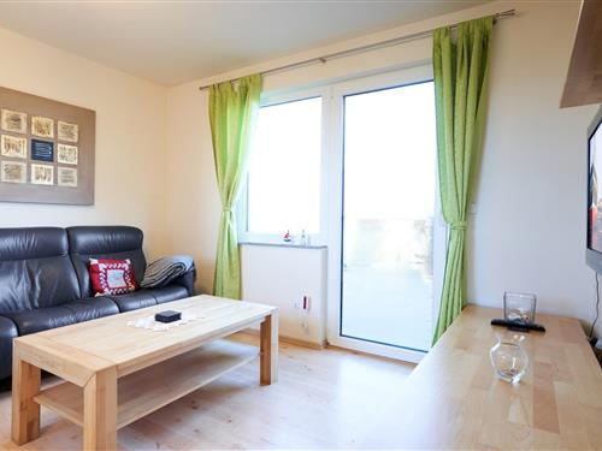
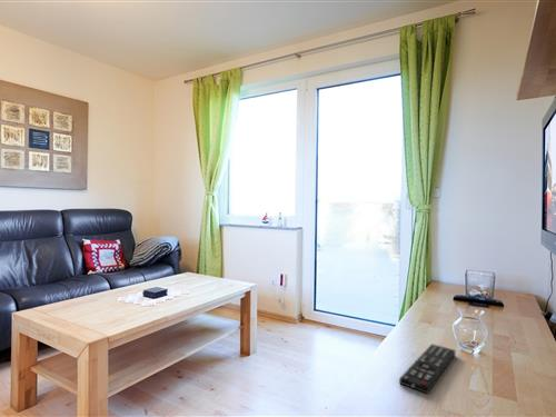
+ remote control (429, 365)
